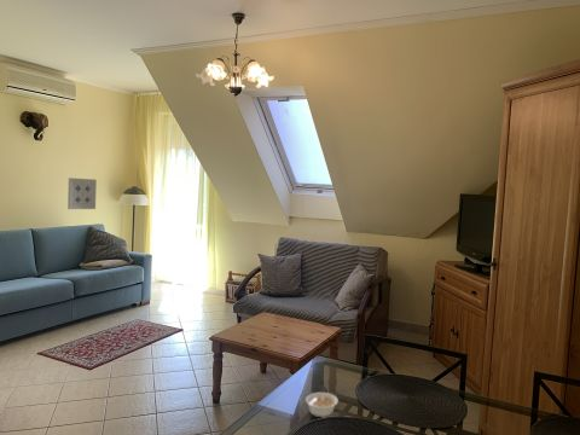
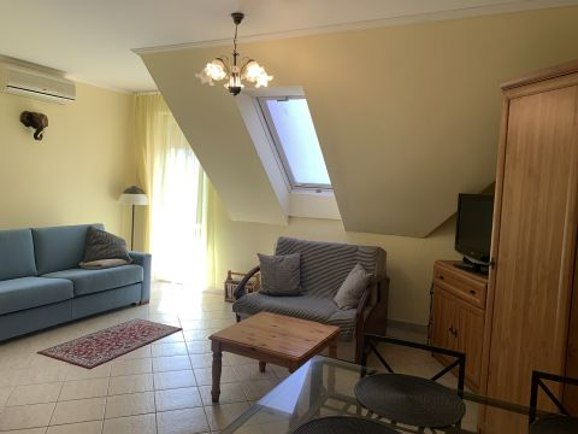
- legume (320, 405)
- wall art (82, 193)
